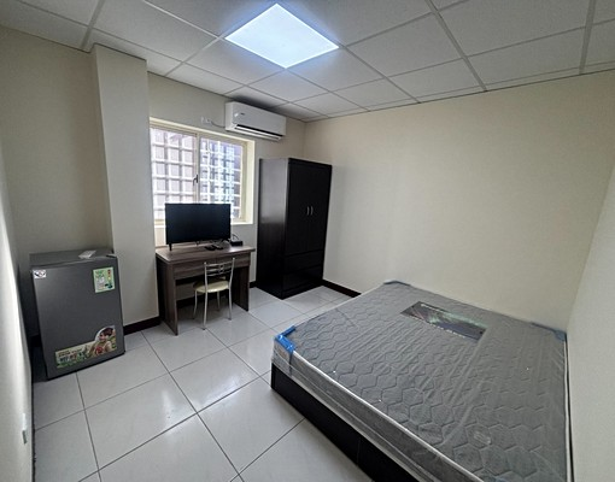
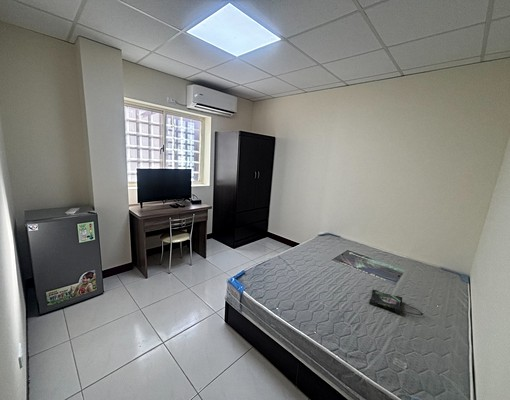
+ photo frame (395, 304)
